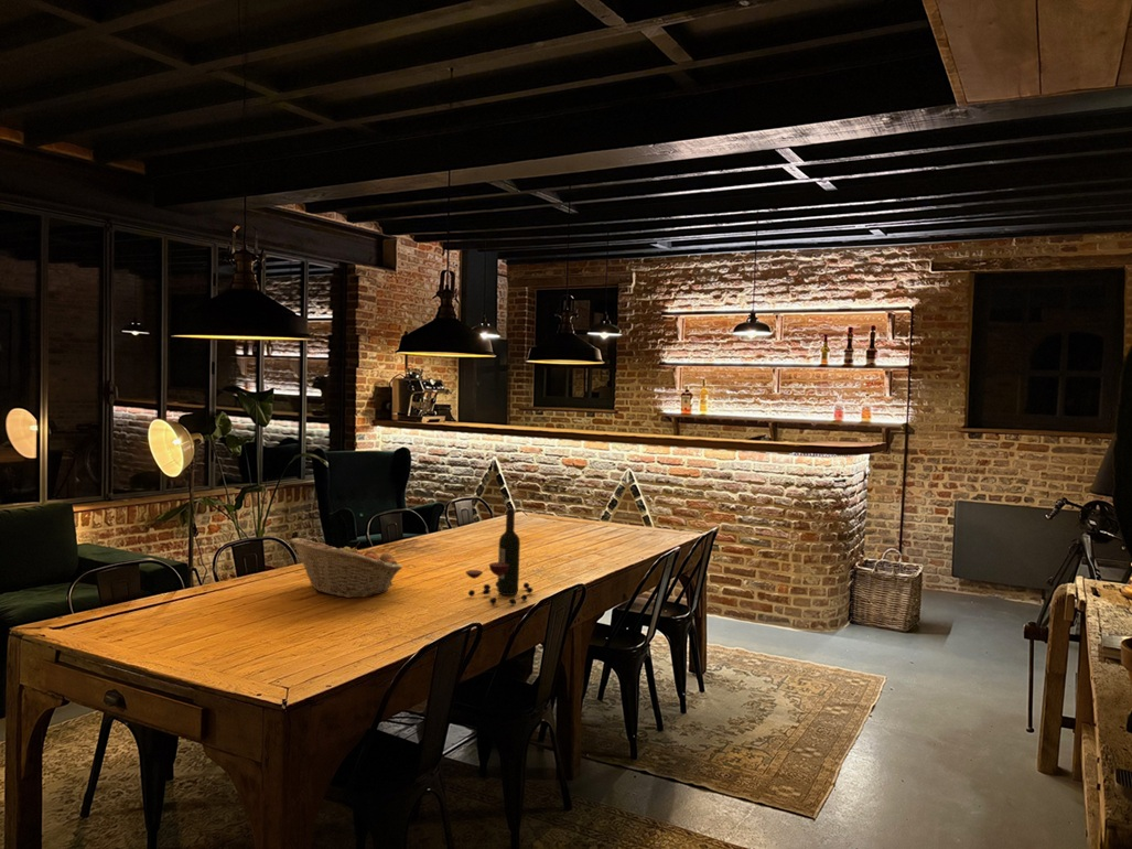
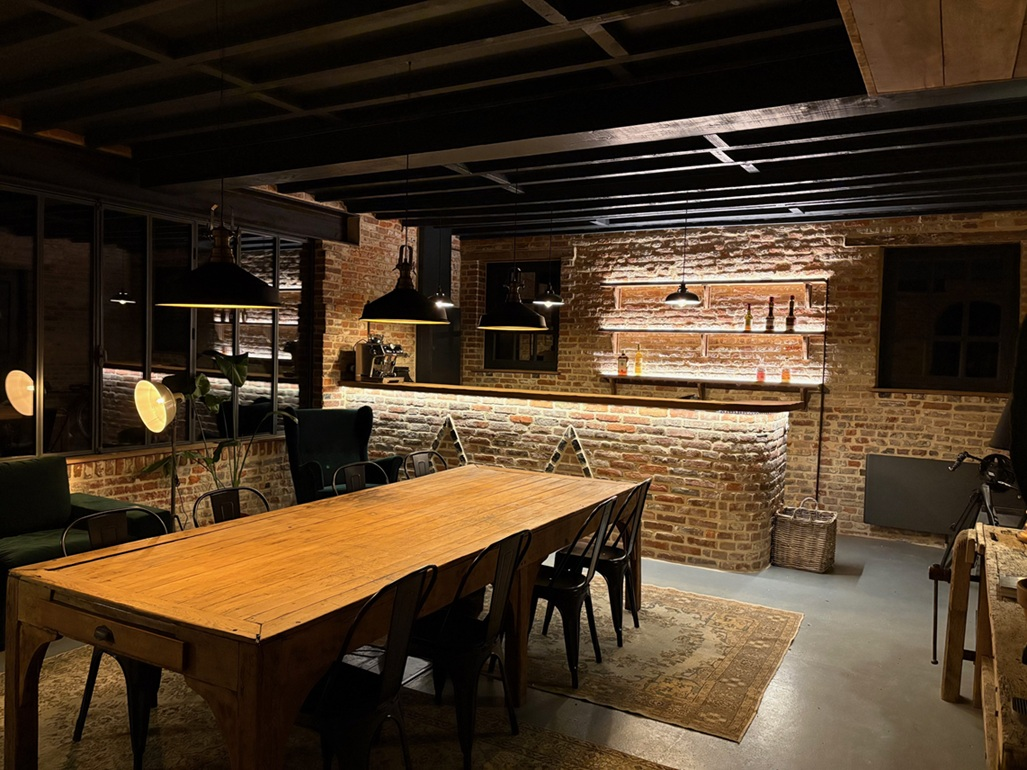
- wine bottle (503, 554)
- fruit basket (346, 562)
